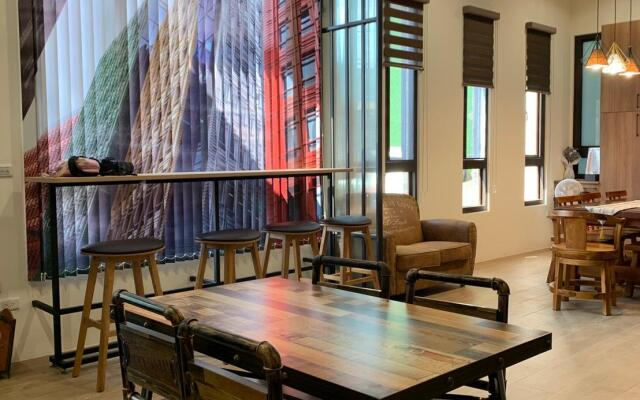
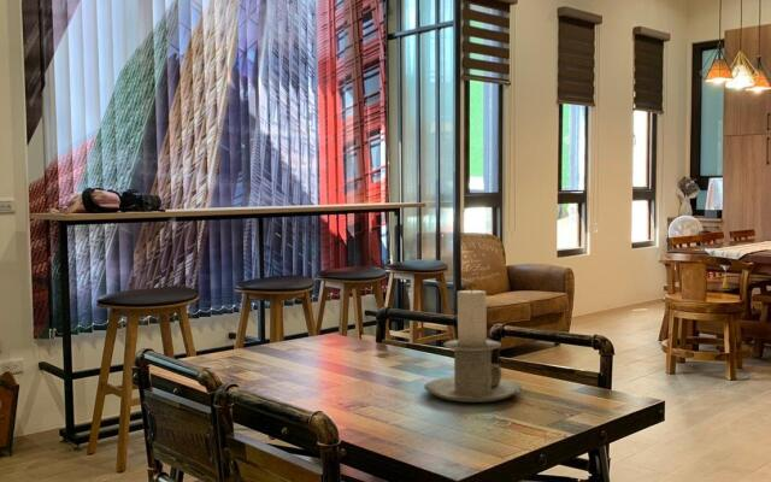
+ candle holder (472, 341)
